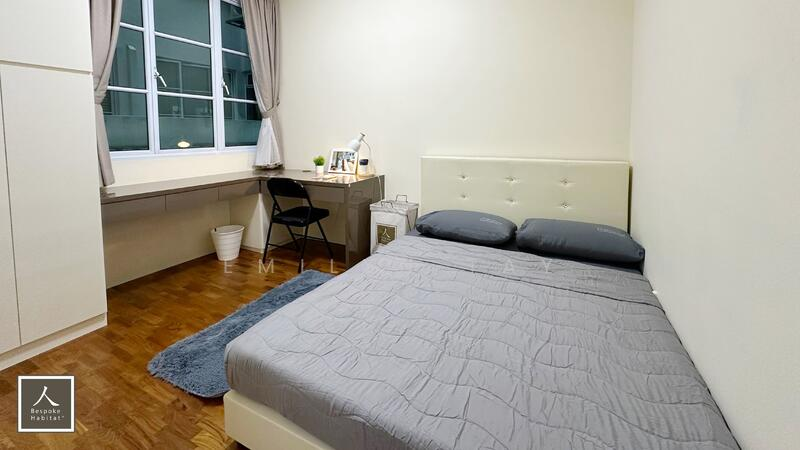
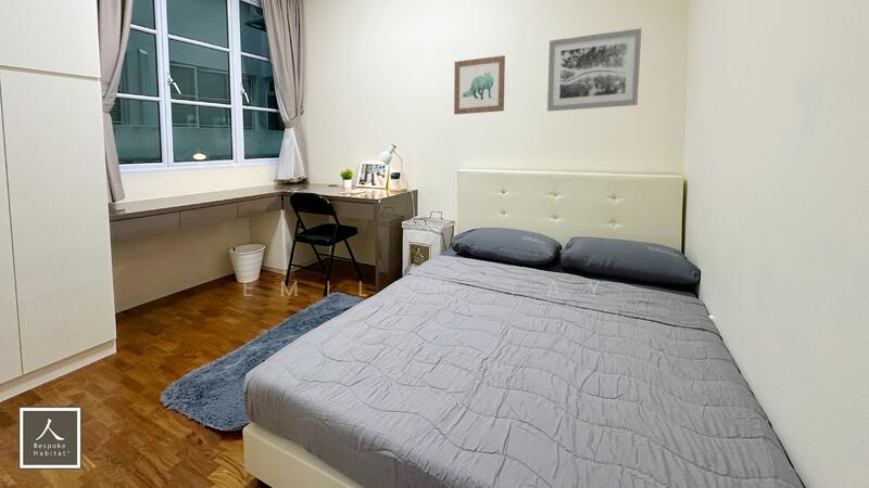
+ wall art (478, 86)
+ wall art (592, 72)
